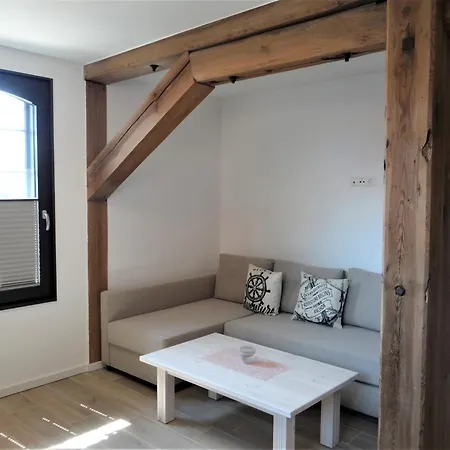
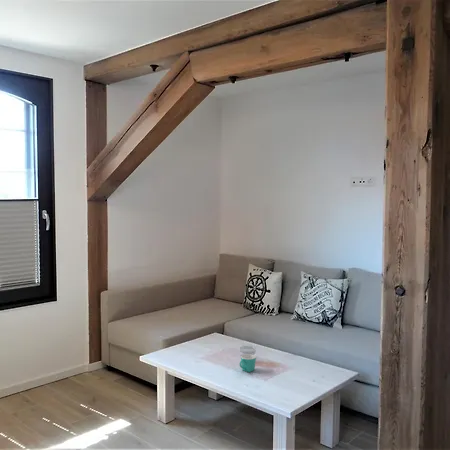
+ mug (246, 364)
